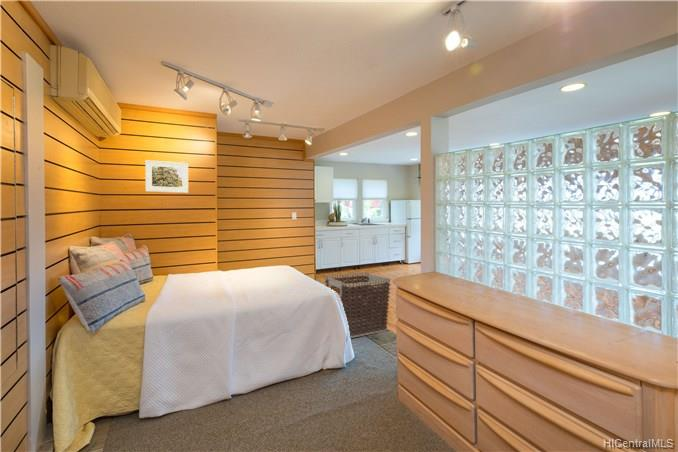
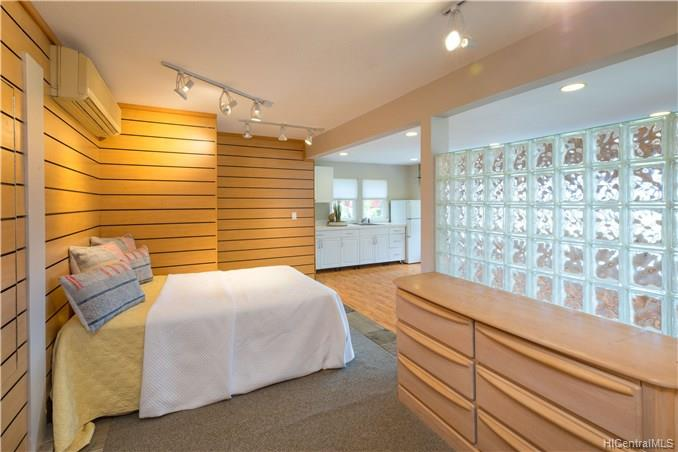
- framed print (167, 176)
- clothes hamper (356, 302)
